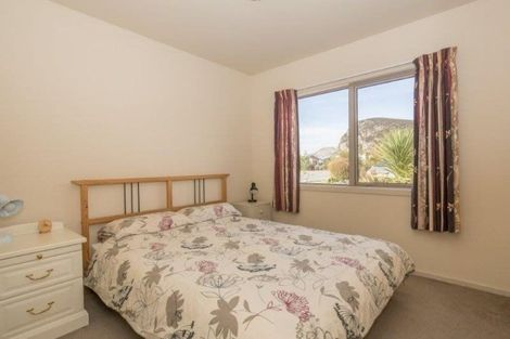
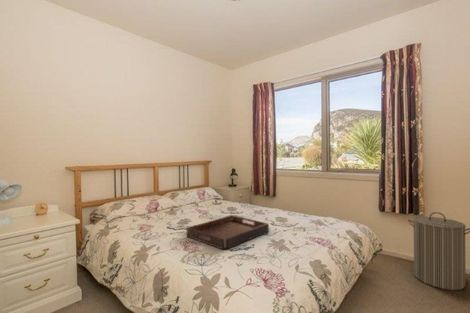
+ laundry hamper (438, 246)
+ serving tray (228, 229)
